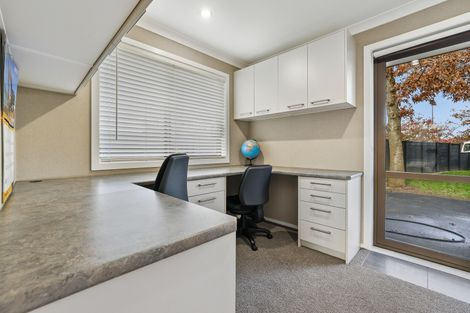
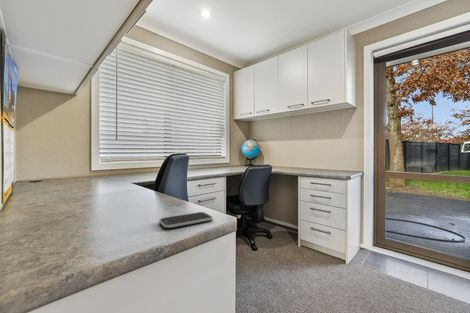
+ smartphone (186, 219)
